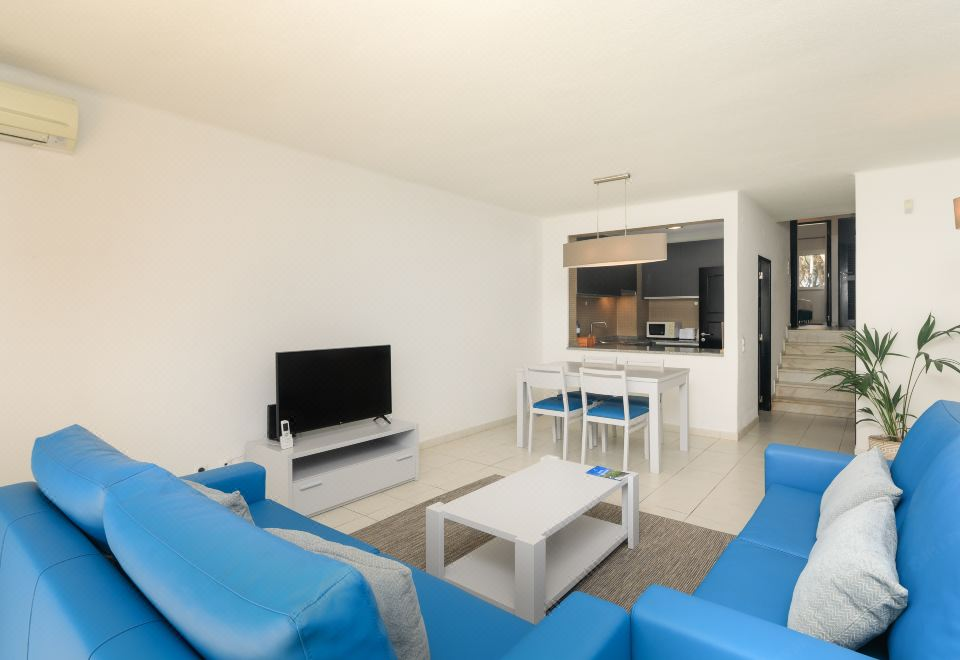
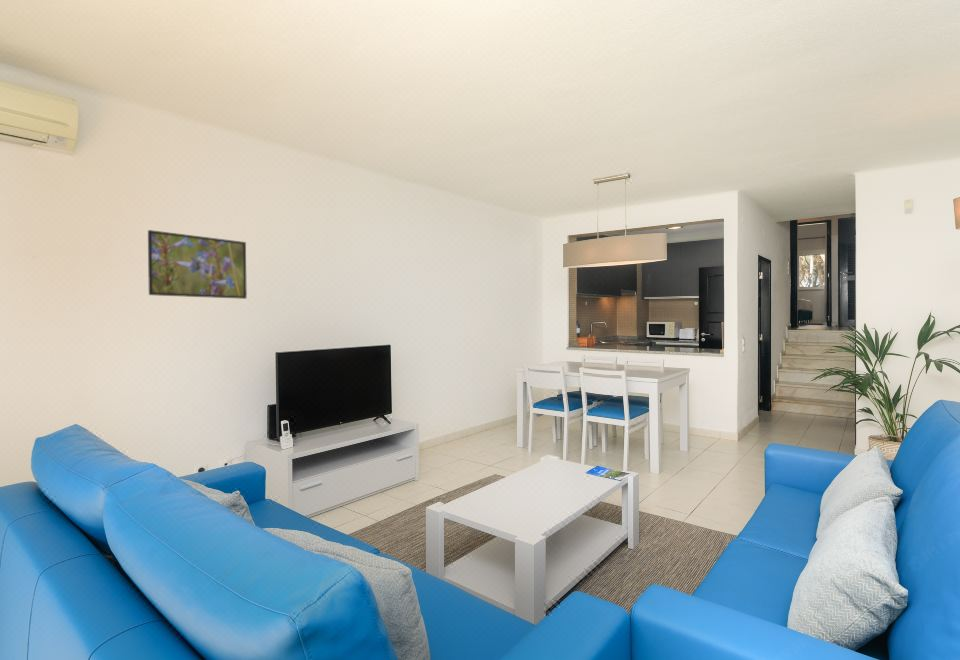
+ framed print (200, 266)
